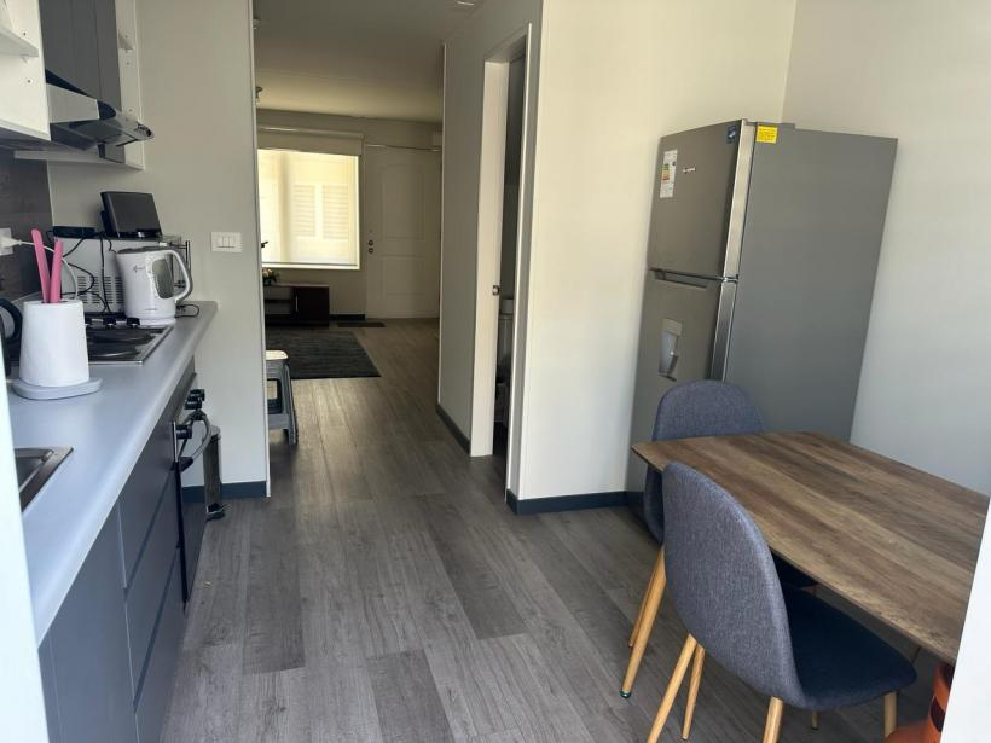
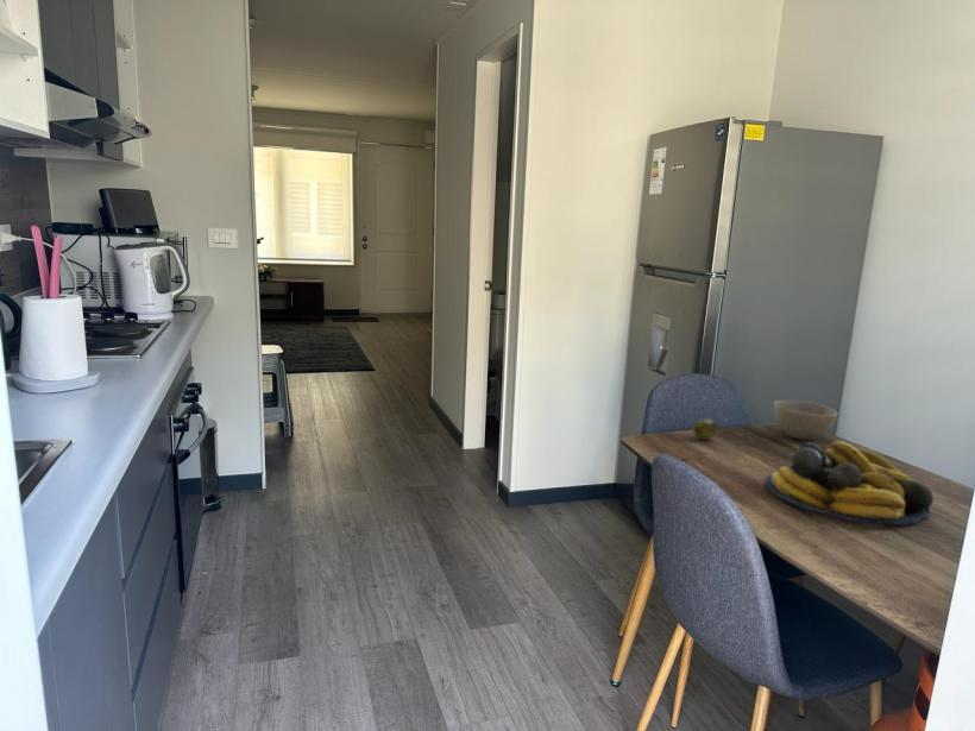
+ fruit (705, 429)
+ fruit bowl (847, 472)
+ bowl (803, 422)
